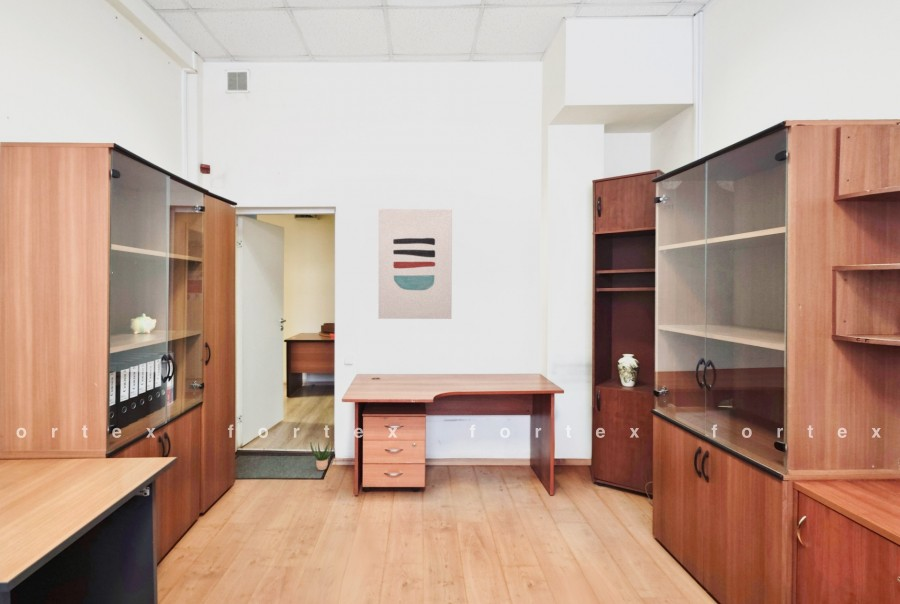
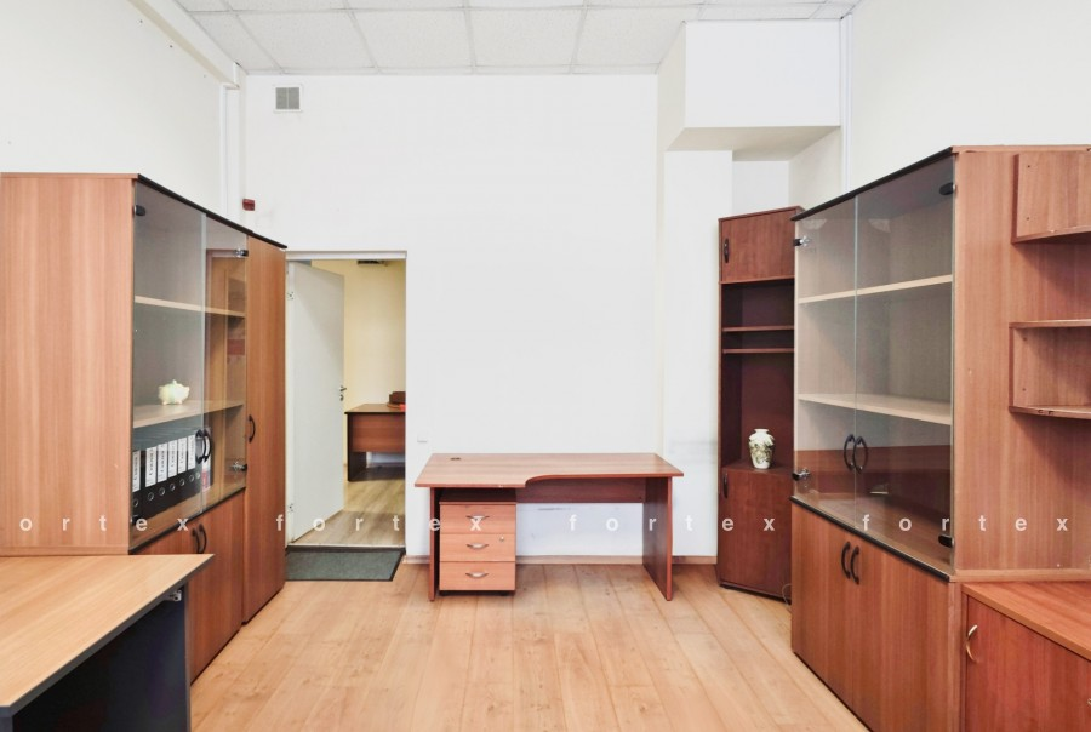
- wall art (415, 264)
- potted plant (321, 453)
